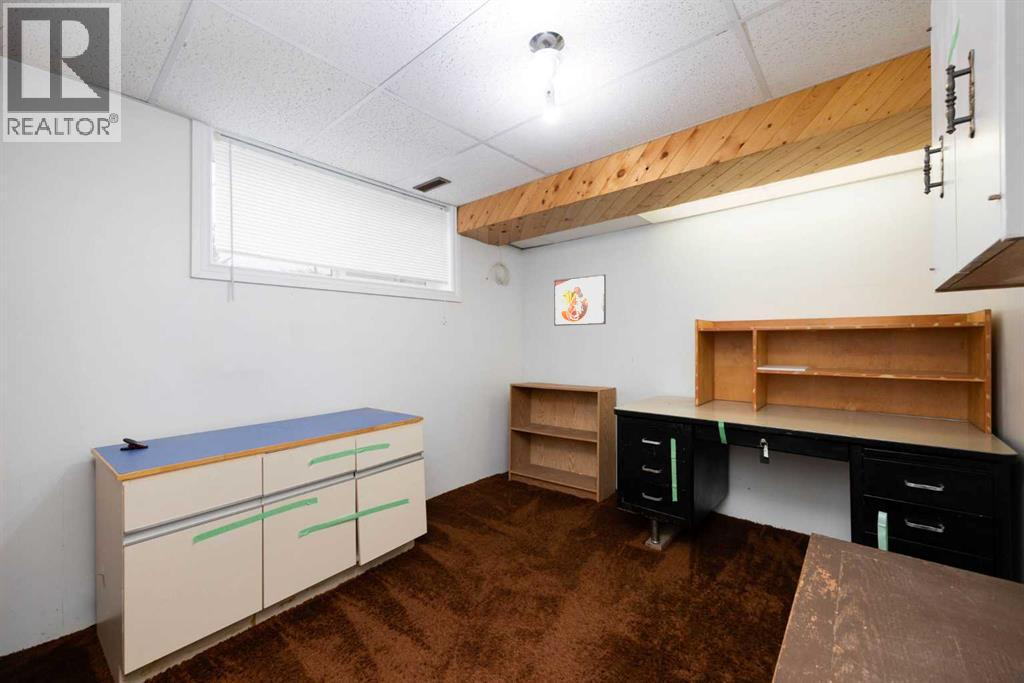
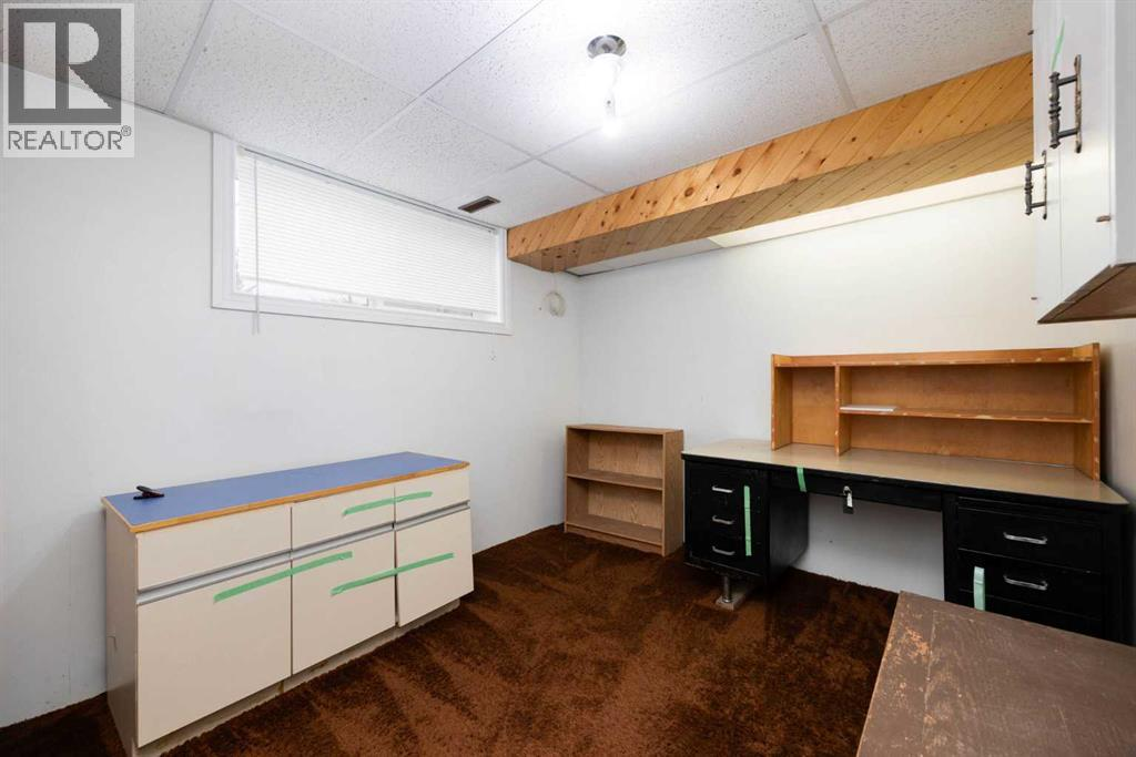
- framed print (578, 301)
